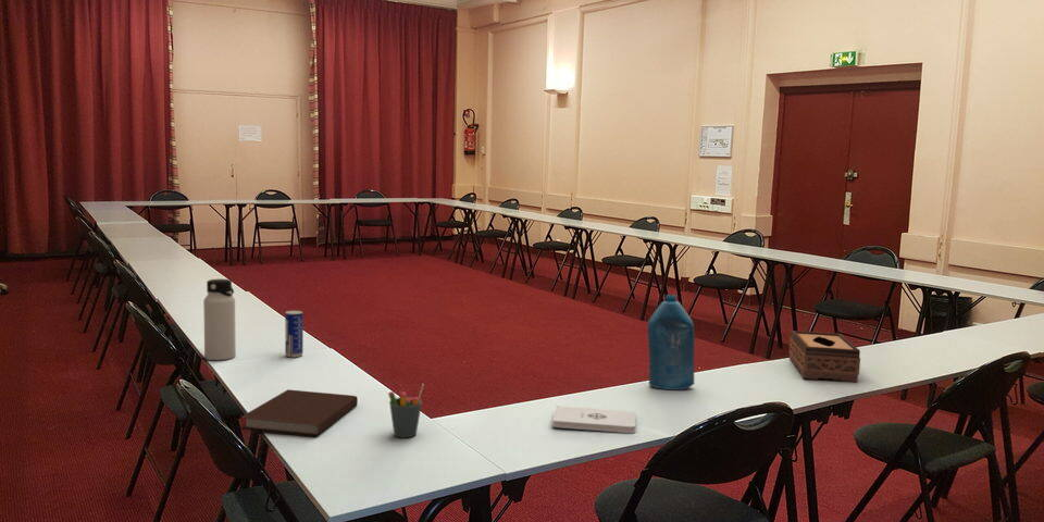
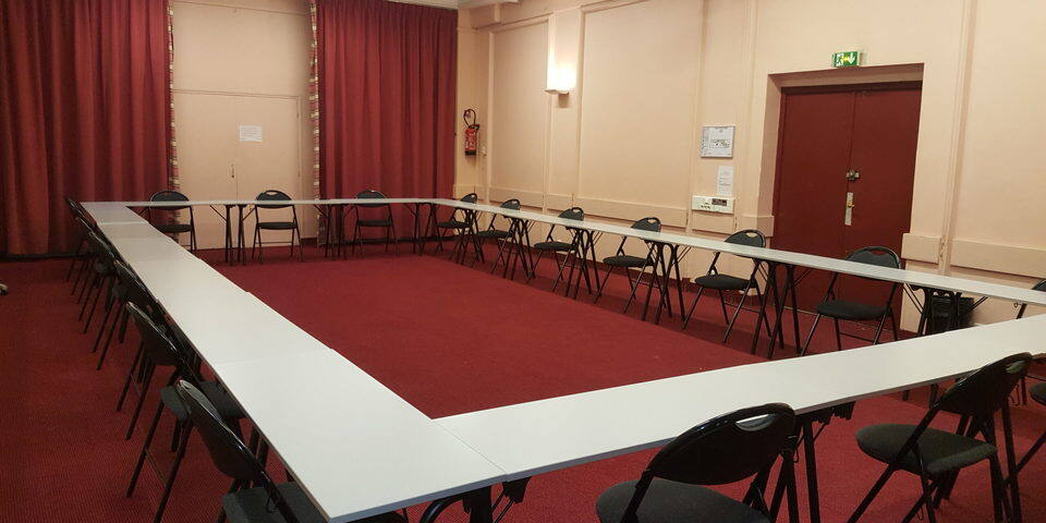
- bottle (671, 341)
- notepad (594, 419)
- notebook (301, 411)
- pen holder (405, 409)
- tissue box (822, 355)
- water bottle (220, 319)
- beverage can (294, 333)
